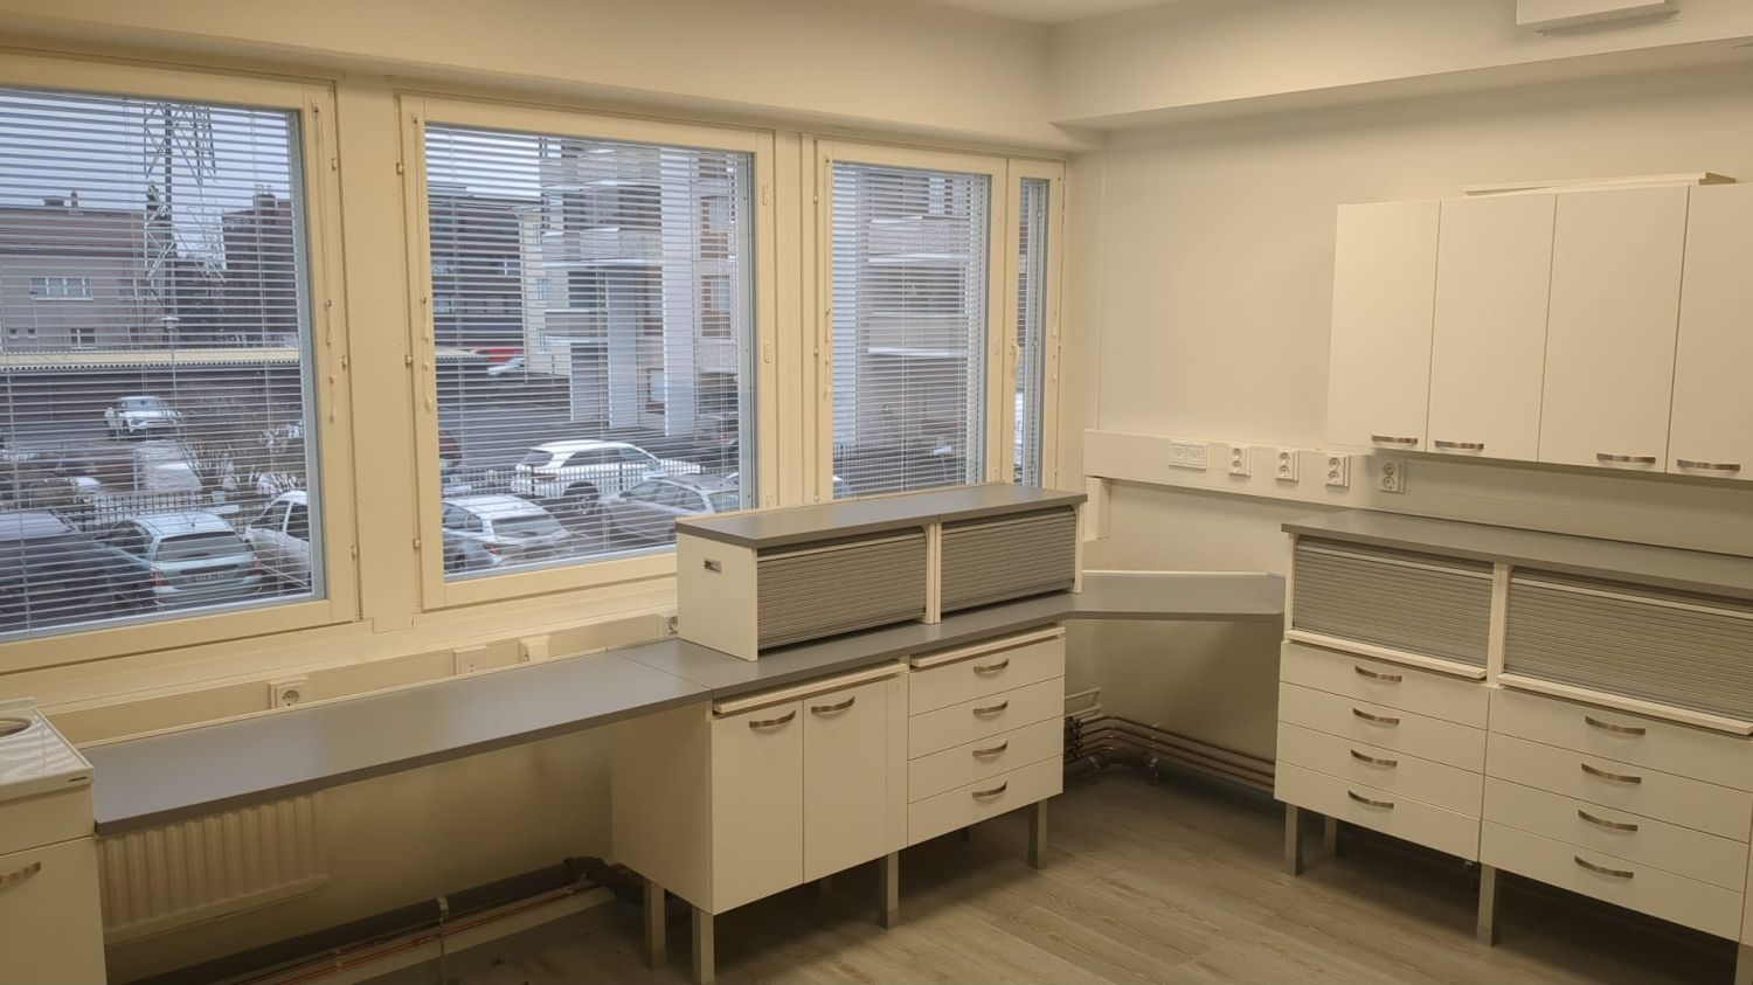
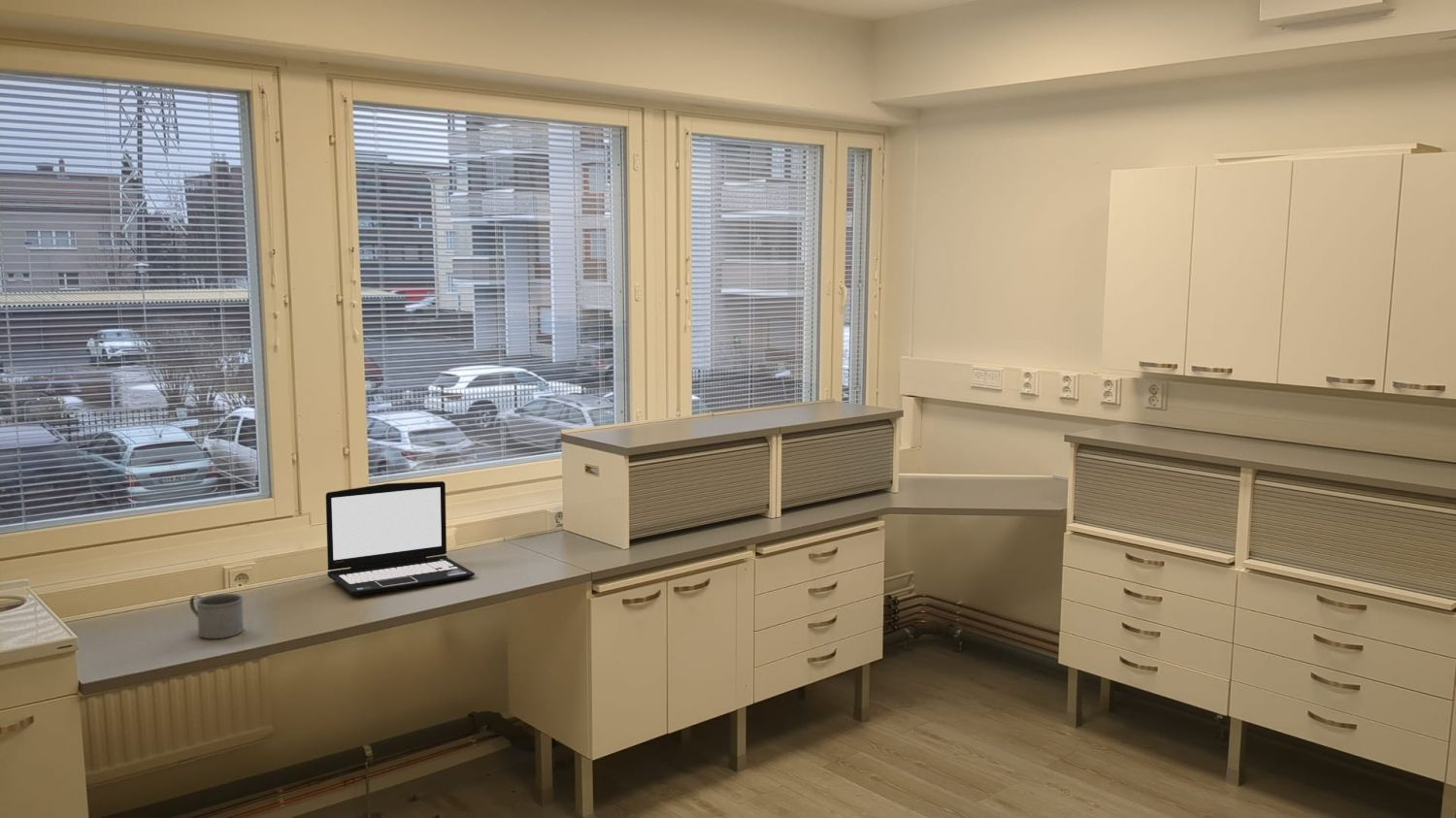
+ laptop (401, 535)
+ mug (216, 615)
